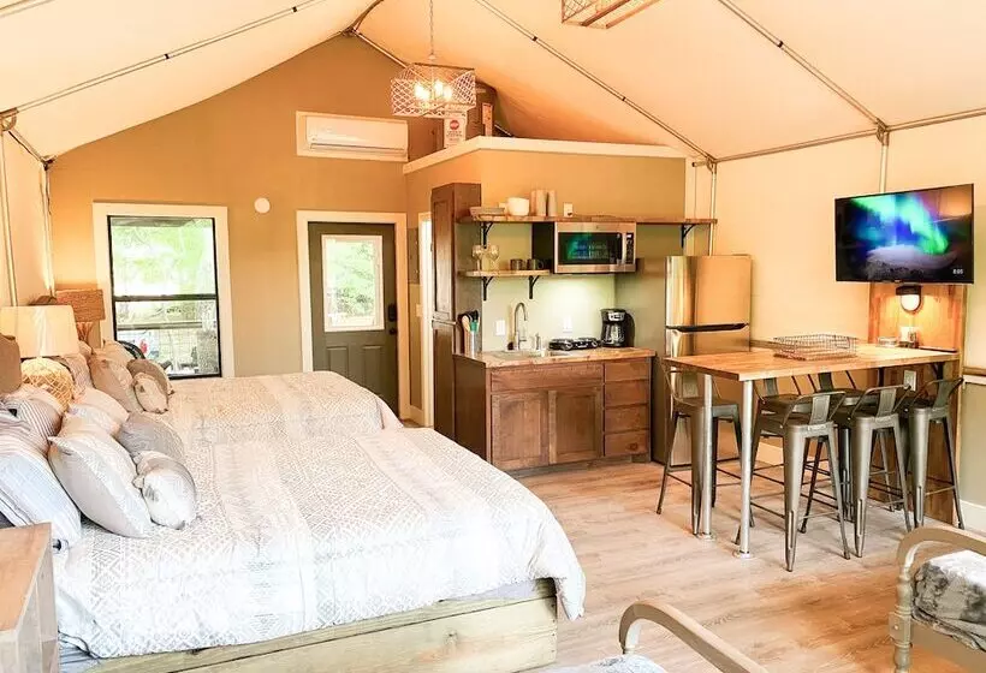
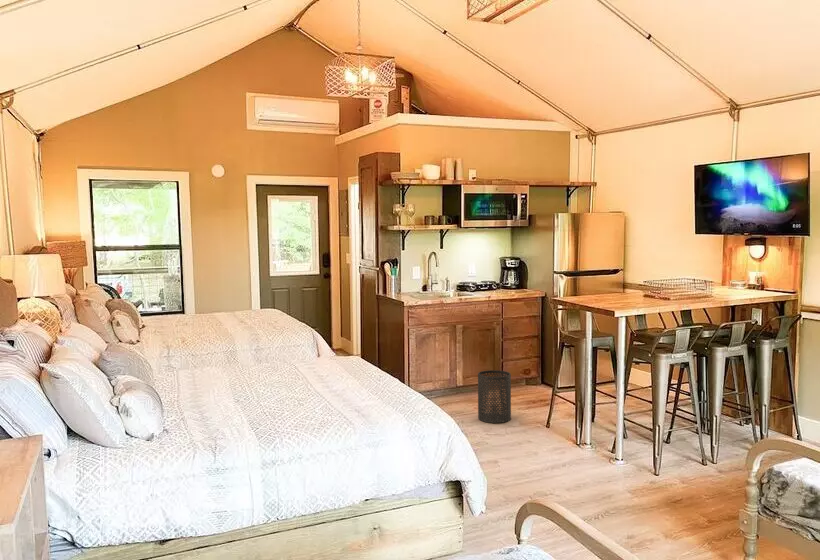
+ trash can (494, 395)
